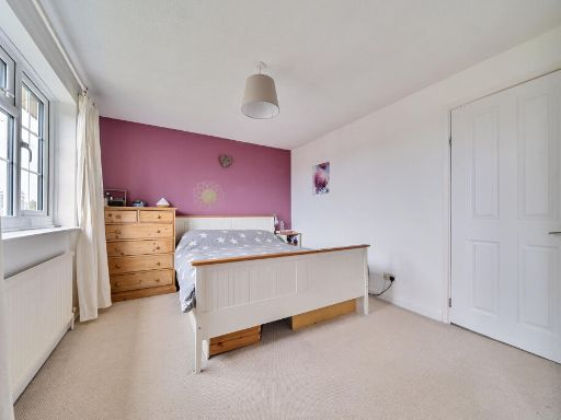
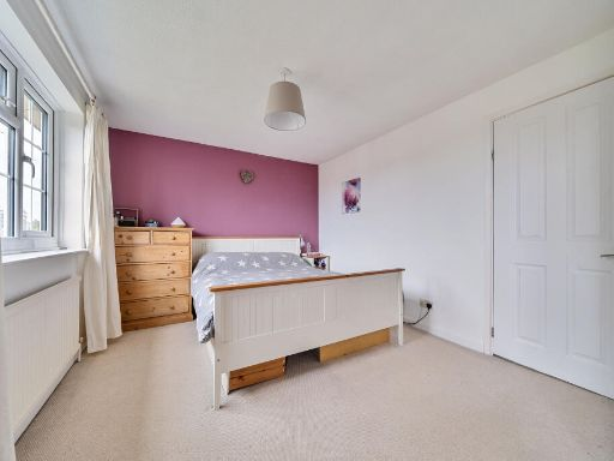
- decorative wall piece (208, 196)
